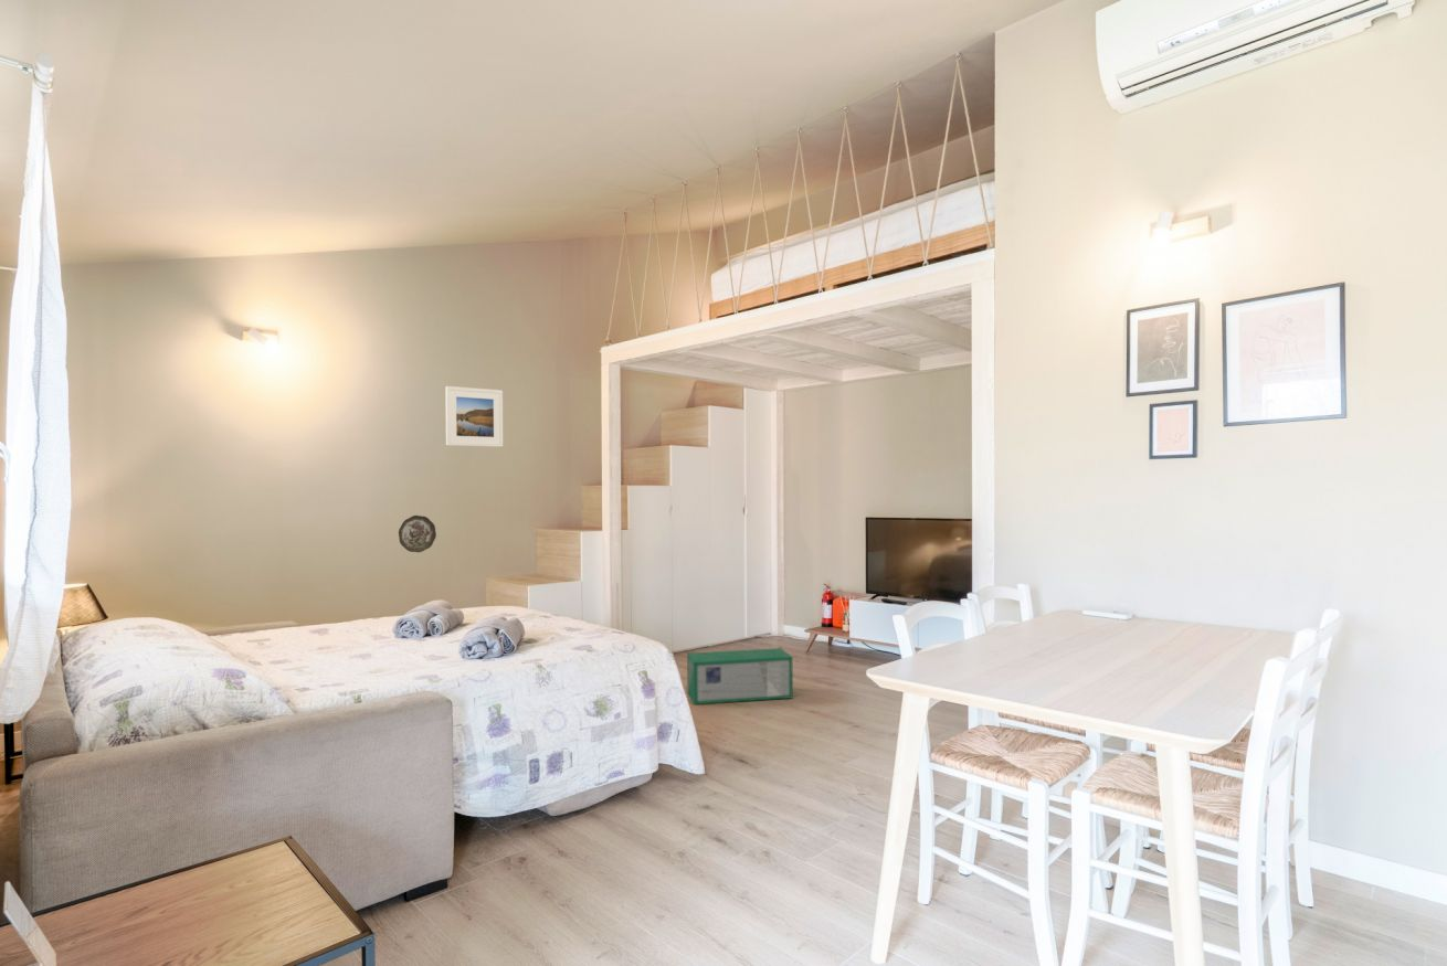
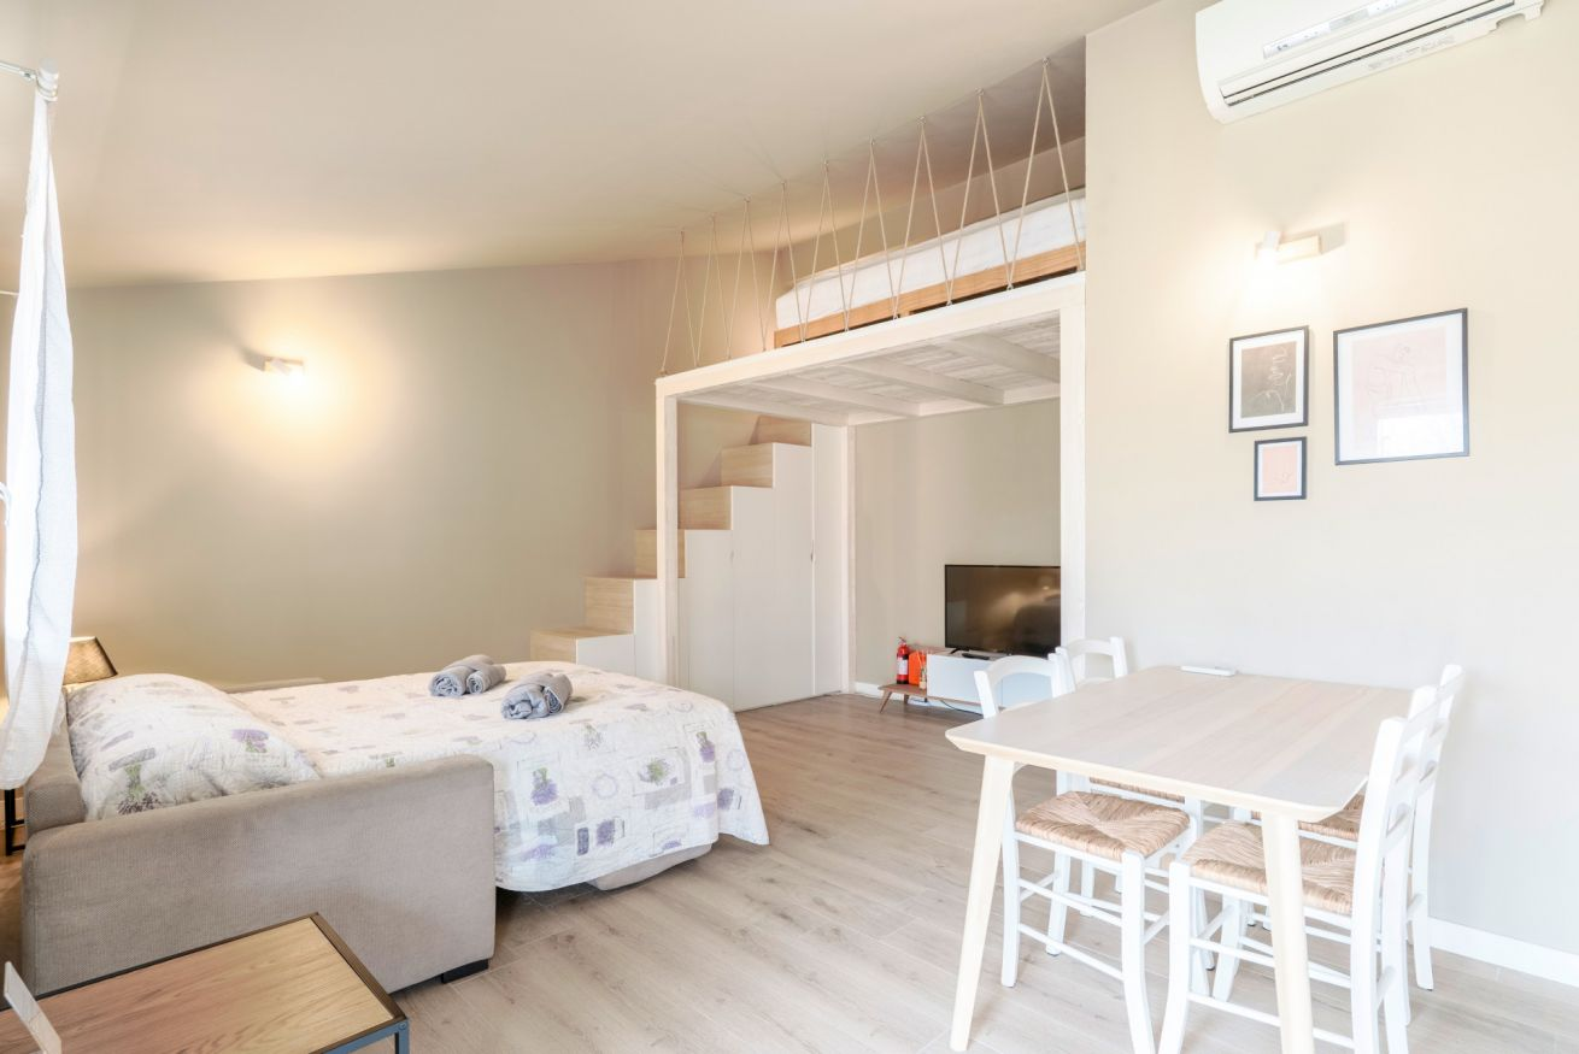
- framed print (475, 416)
- storage bin (739, 675)
- decorative plate (416, 533)
